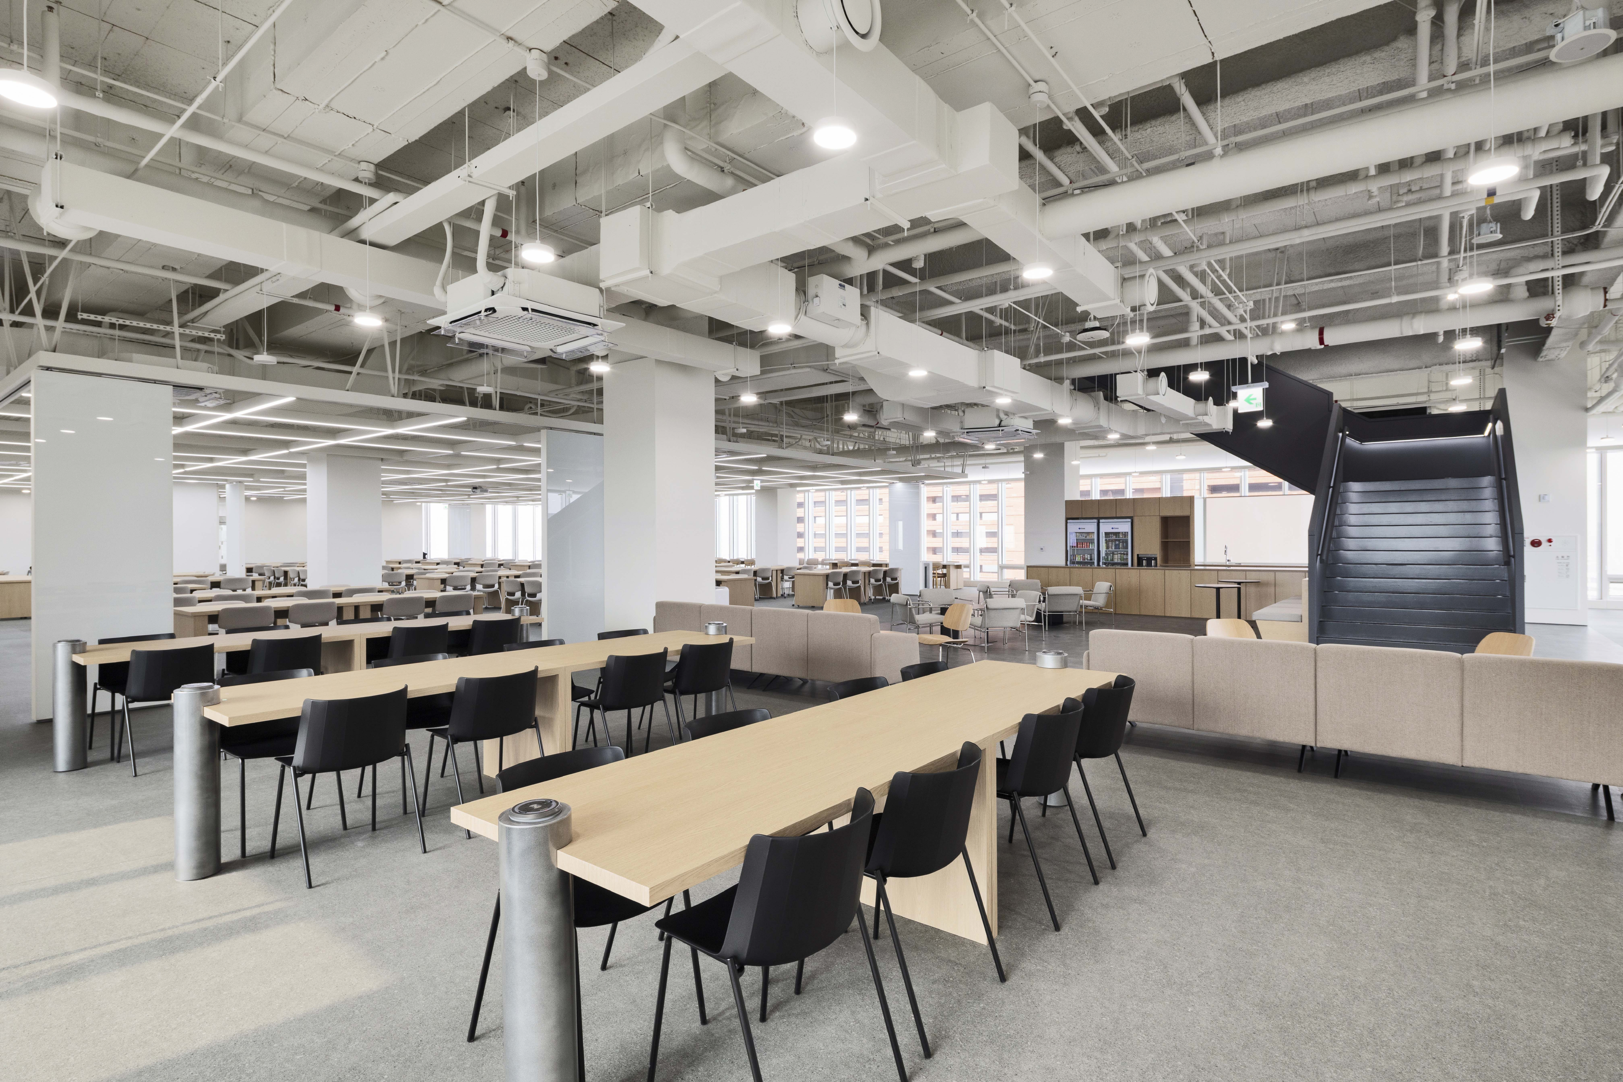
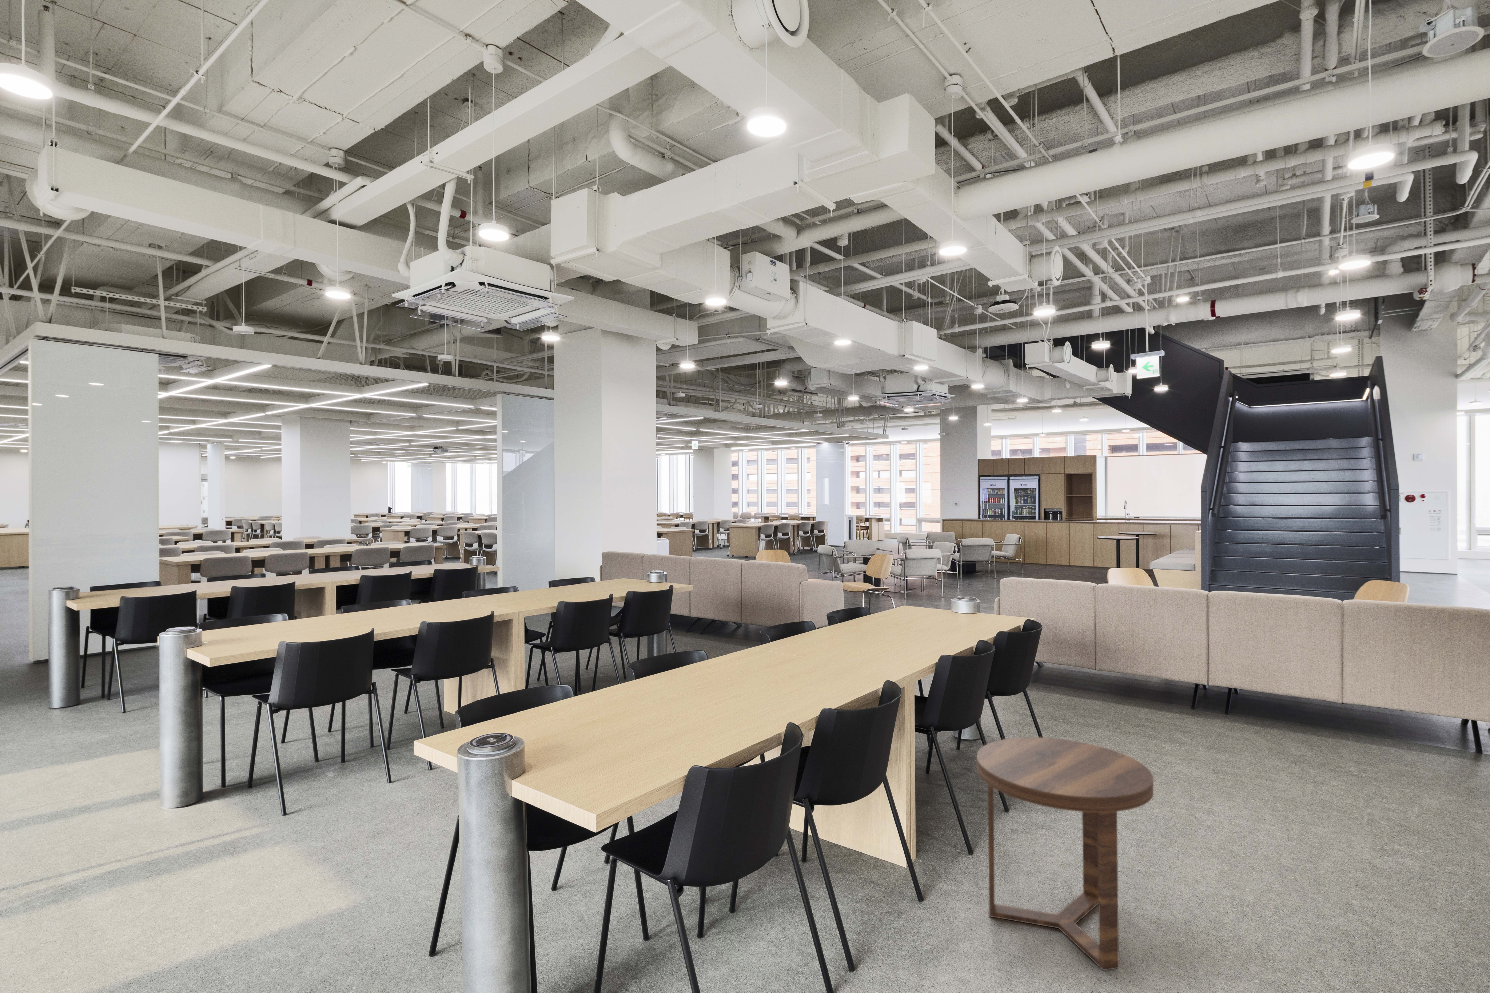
+ side table (1082, 844)
